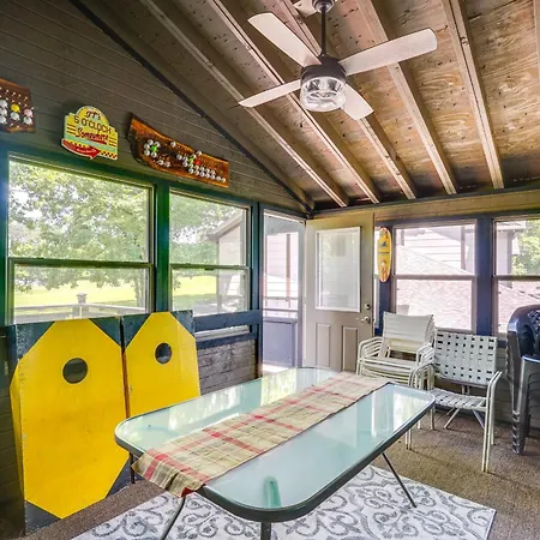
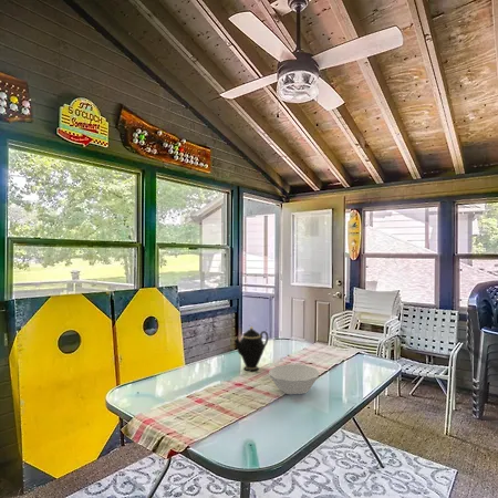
+ teapot (250, 347)
+ bowl (293, 380)
